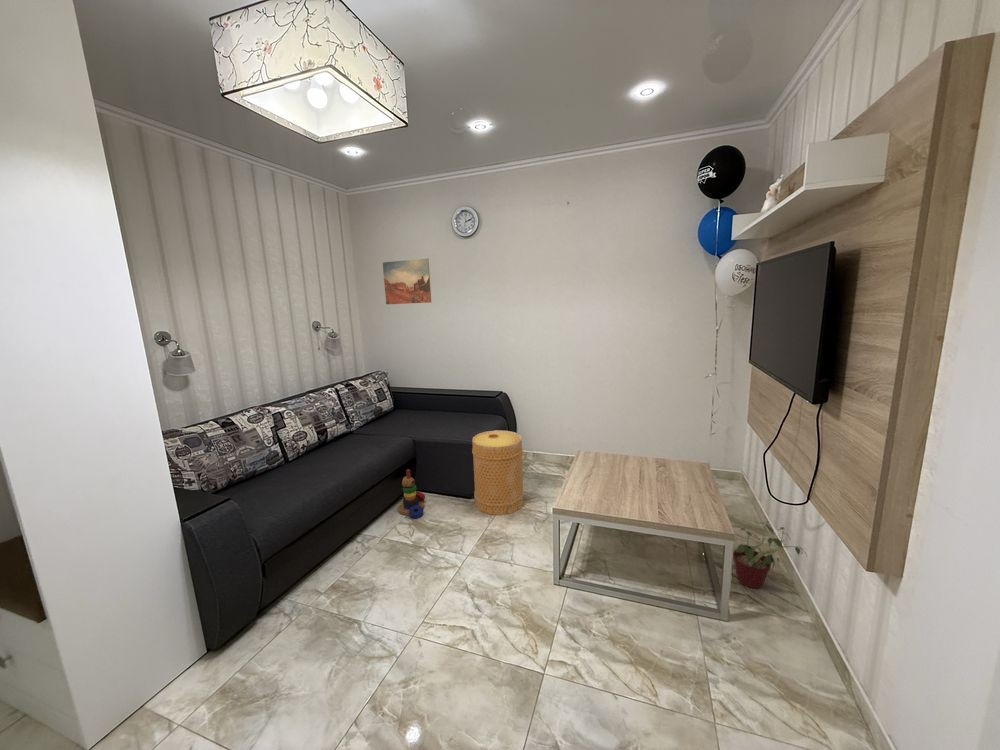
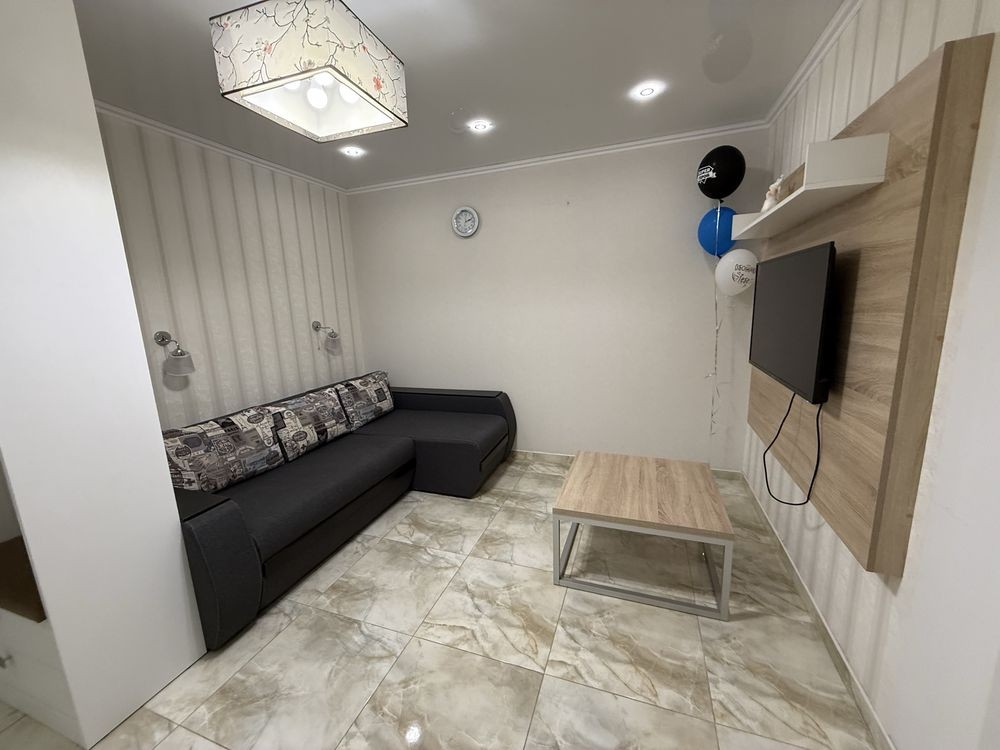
- wall art (406, 282)
- stacking toy (412, 489)
- potted plant (768, 555)
- basket (498, 470)
